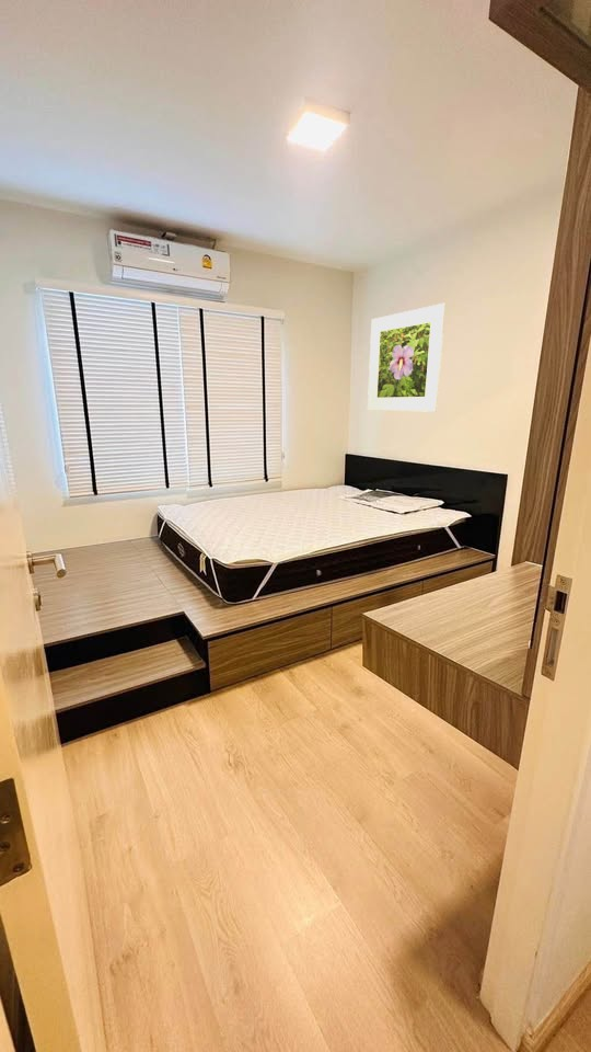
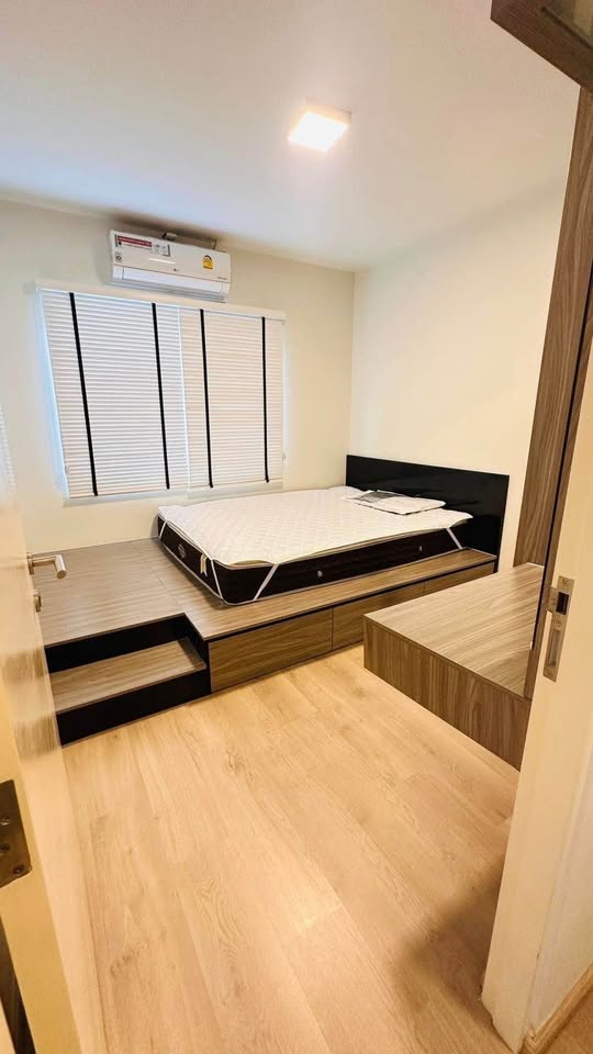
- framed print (402, 363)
